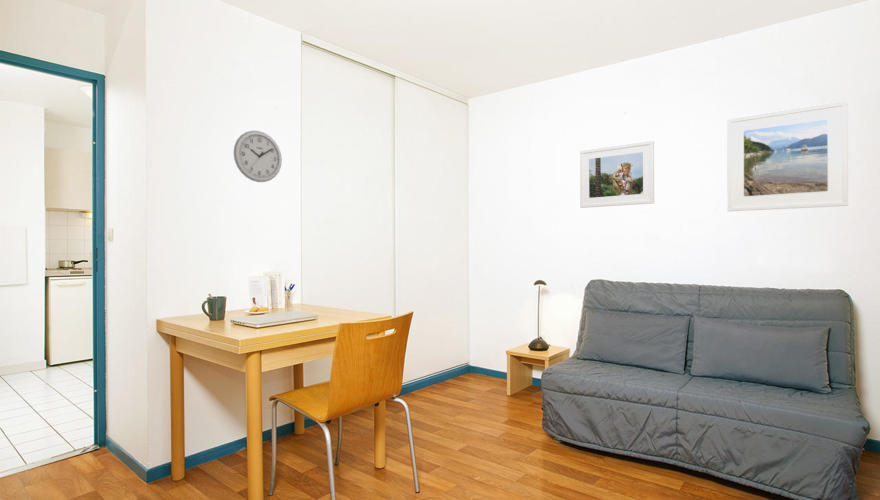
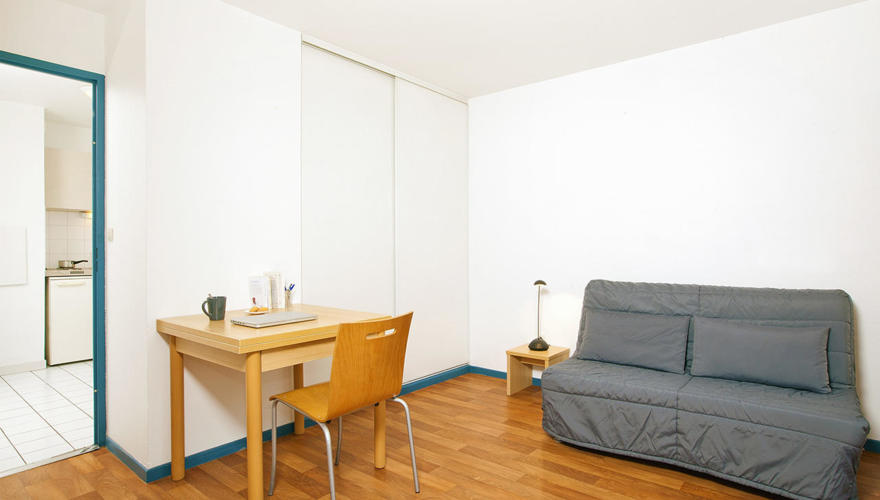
- wall clock (259, 156)
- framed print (783, 159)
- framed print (615, 175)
